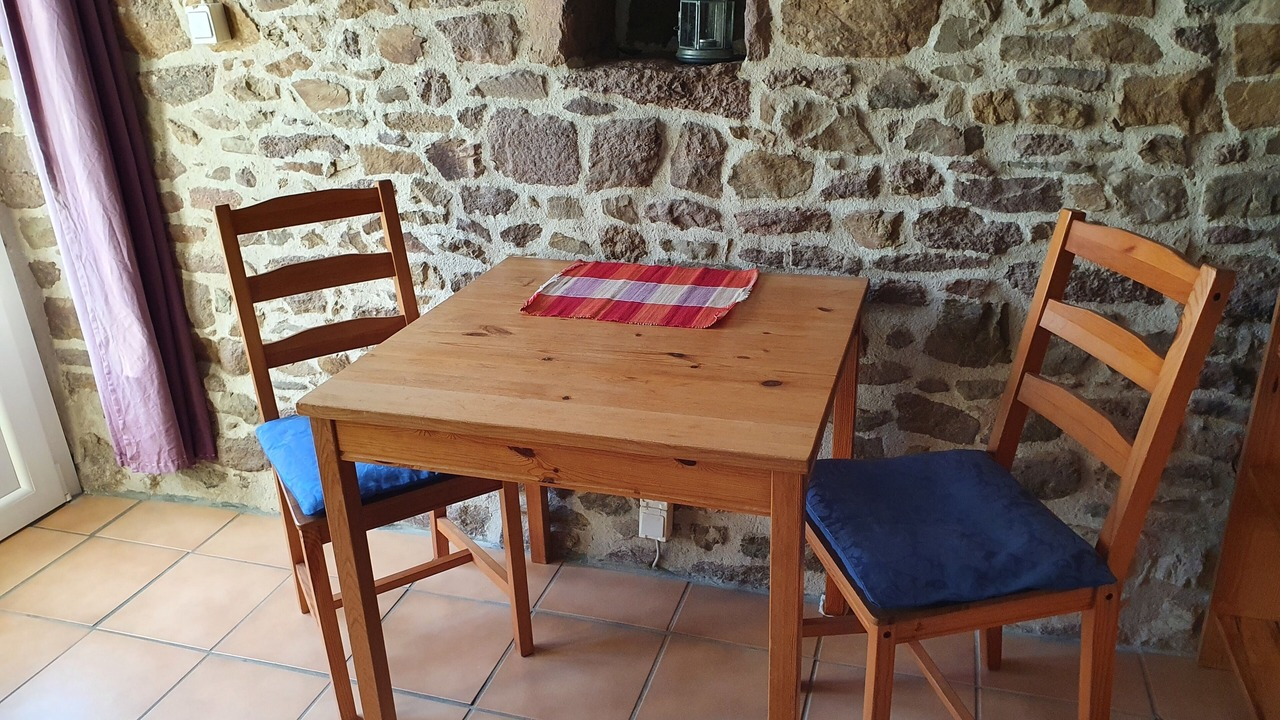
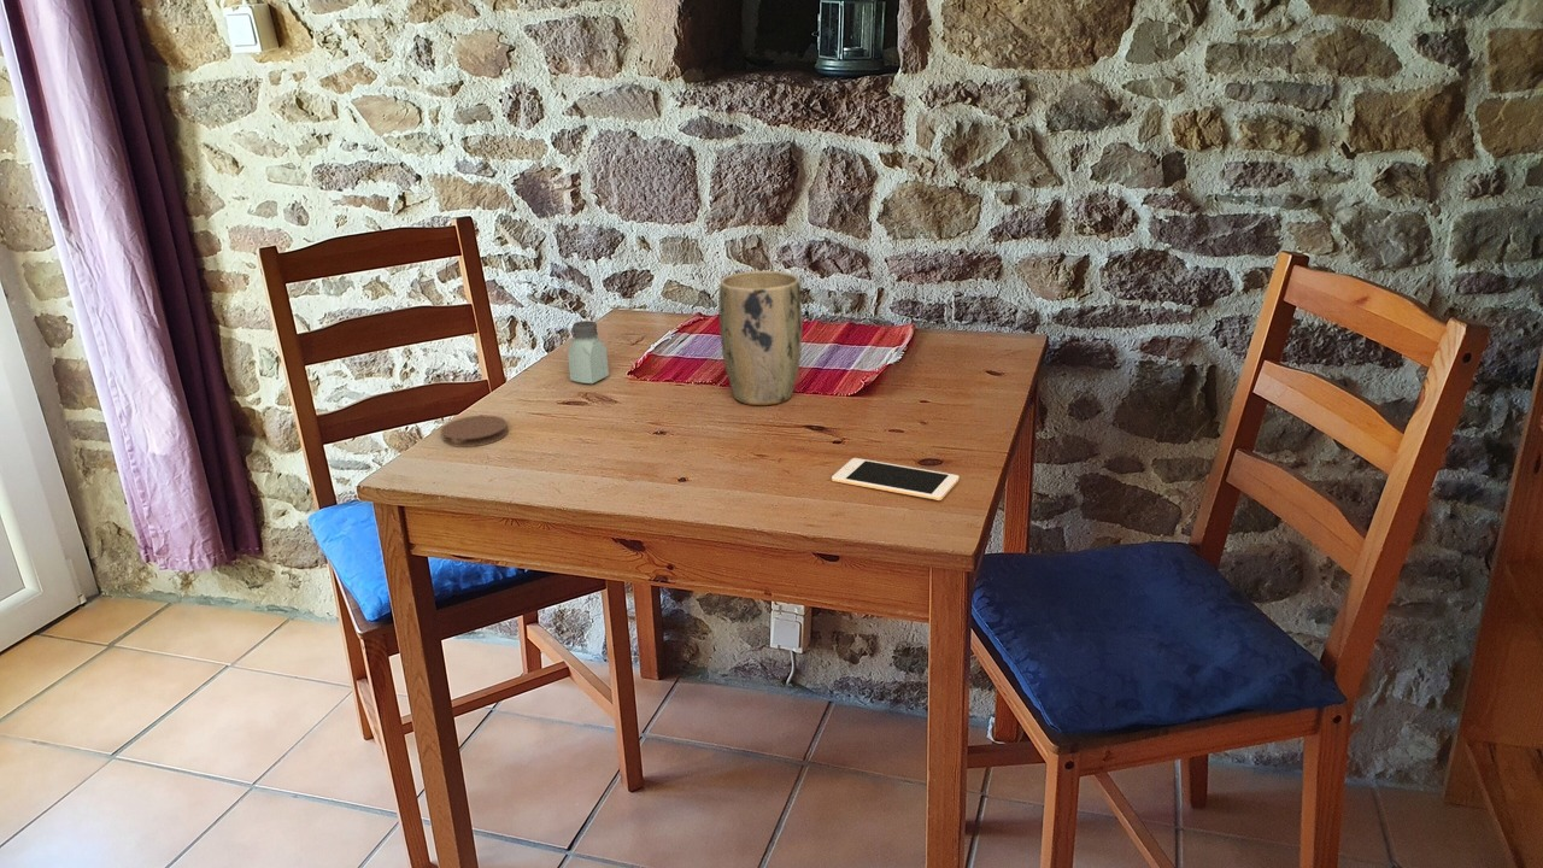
+ cell phone (894, 477)
+ saltshaker (587, 351)
+ plant pot (761, 339)
+ coaster (474, 430)
